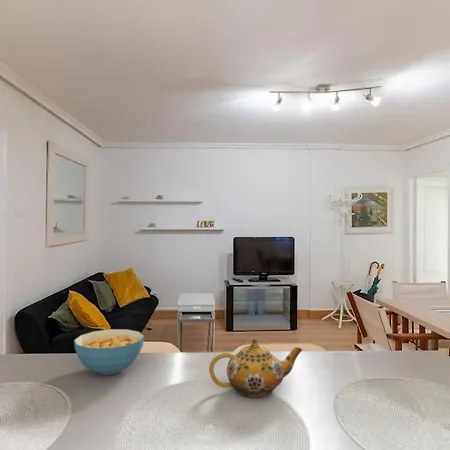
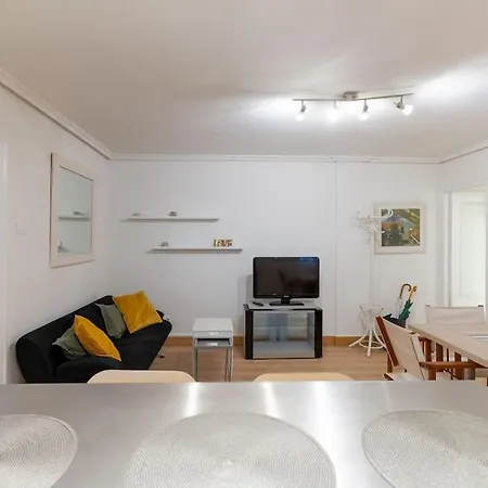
- teapot (255, 364)
- cereal bowl (109, 354)
